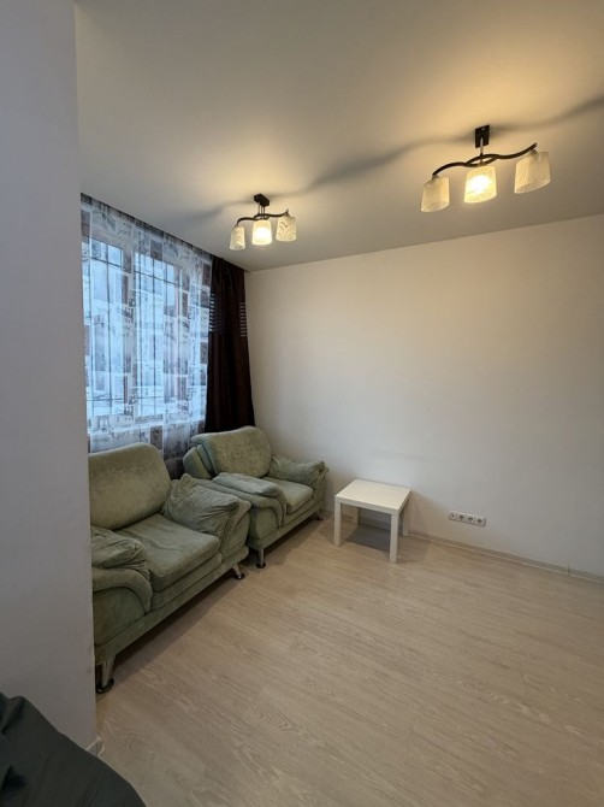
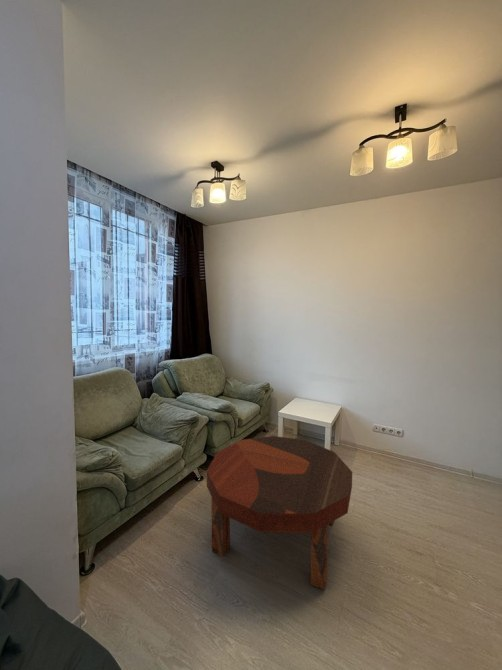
+ coffee table (276, 499)
